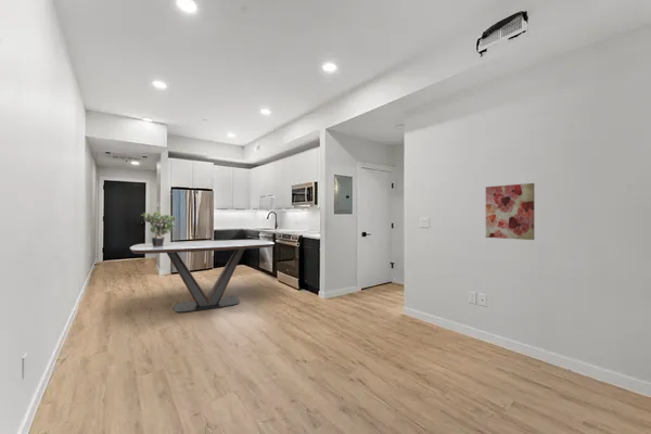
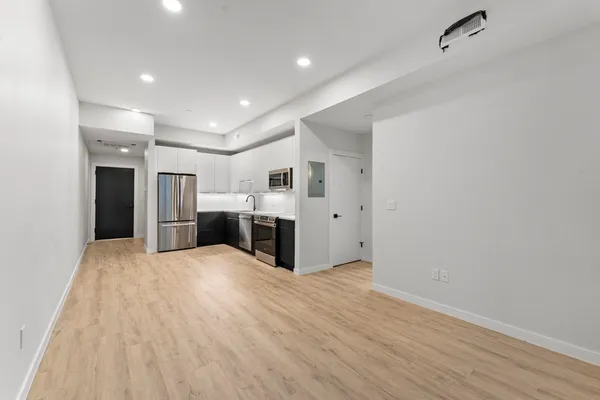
- wall art (508, 212)
- potted plant (158, 228)
- dining table (216, 281)
